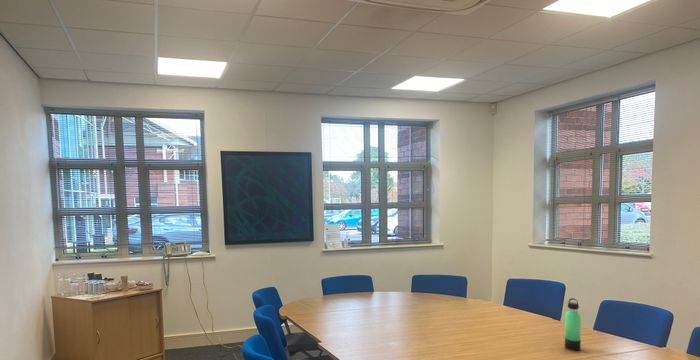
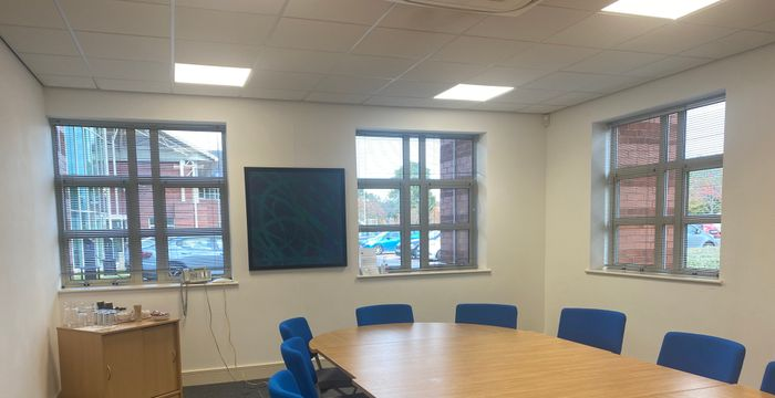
- thermos bottle (572, 323)
